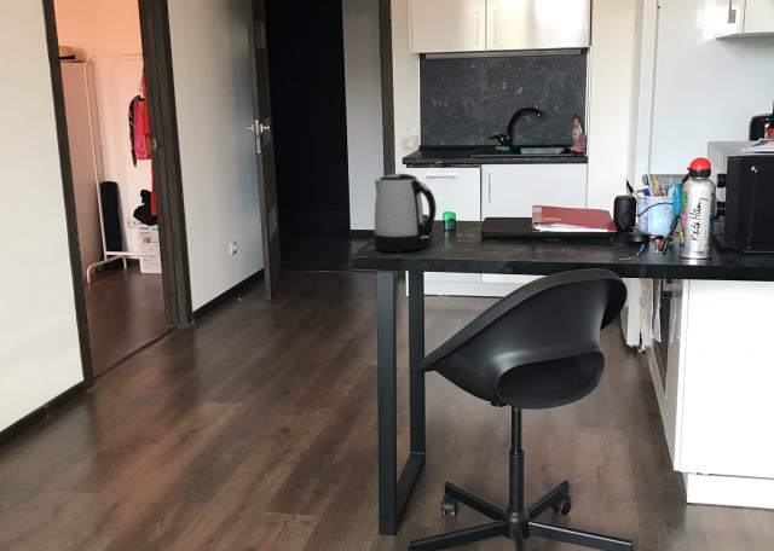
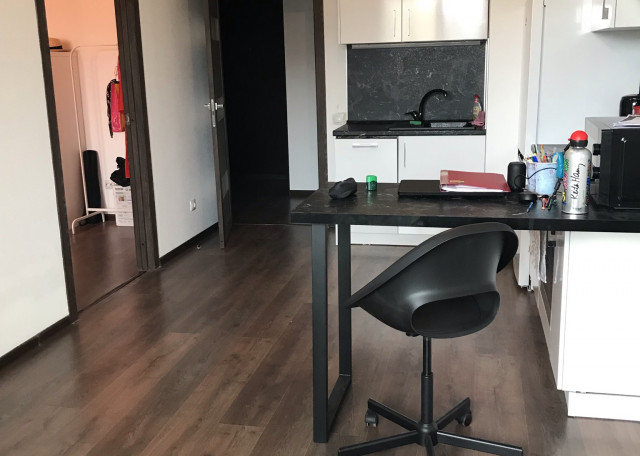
- kettle (404, 211)
